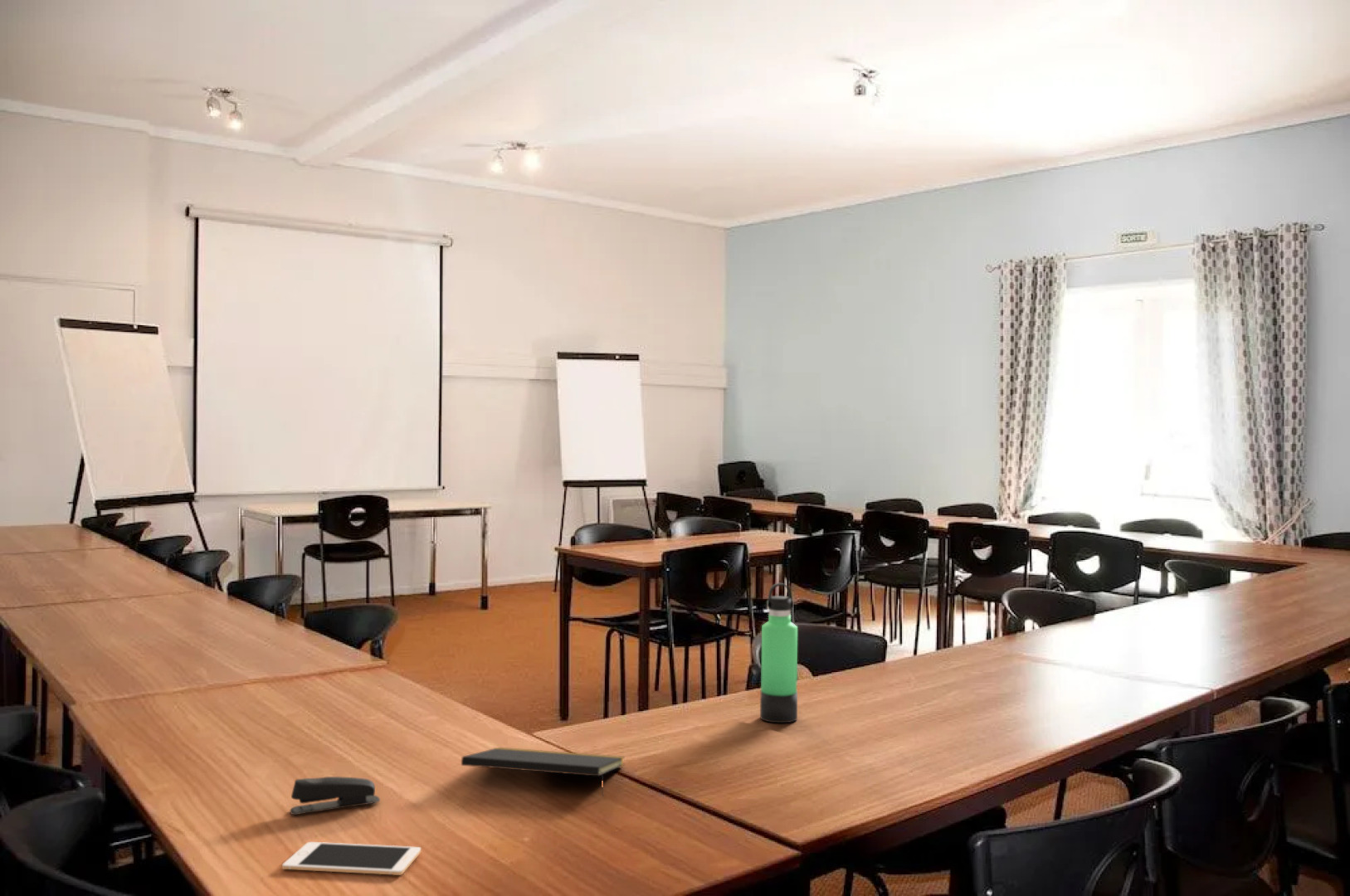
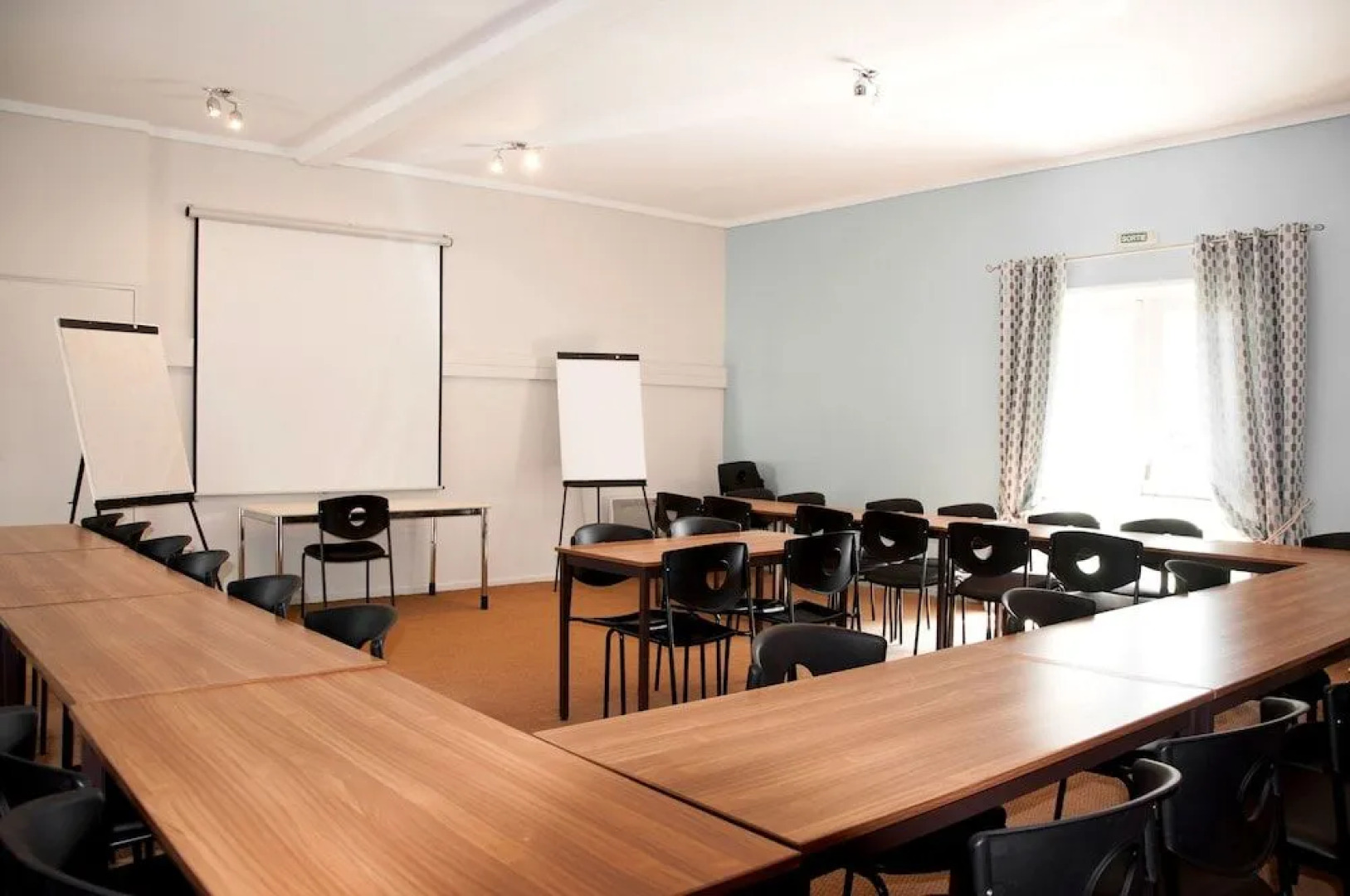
- thermos bottle (779, 650)
- stapler (335, 791)
- cell phone (353, 858)
- notepad (545, 761)
